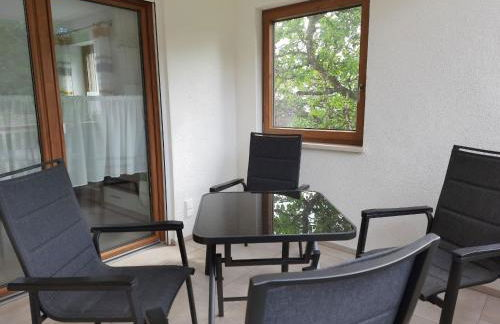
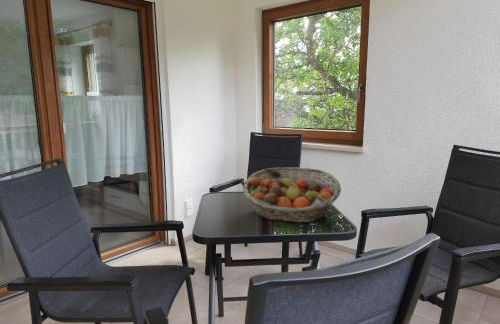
+ fruit basket (290, 193)
